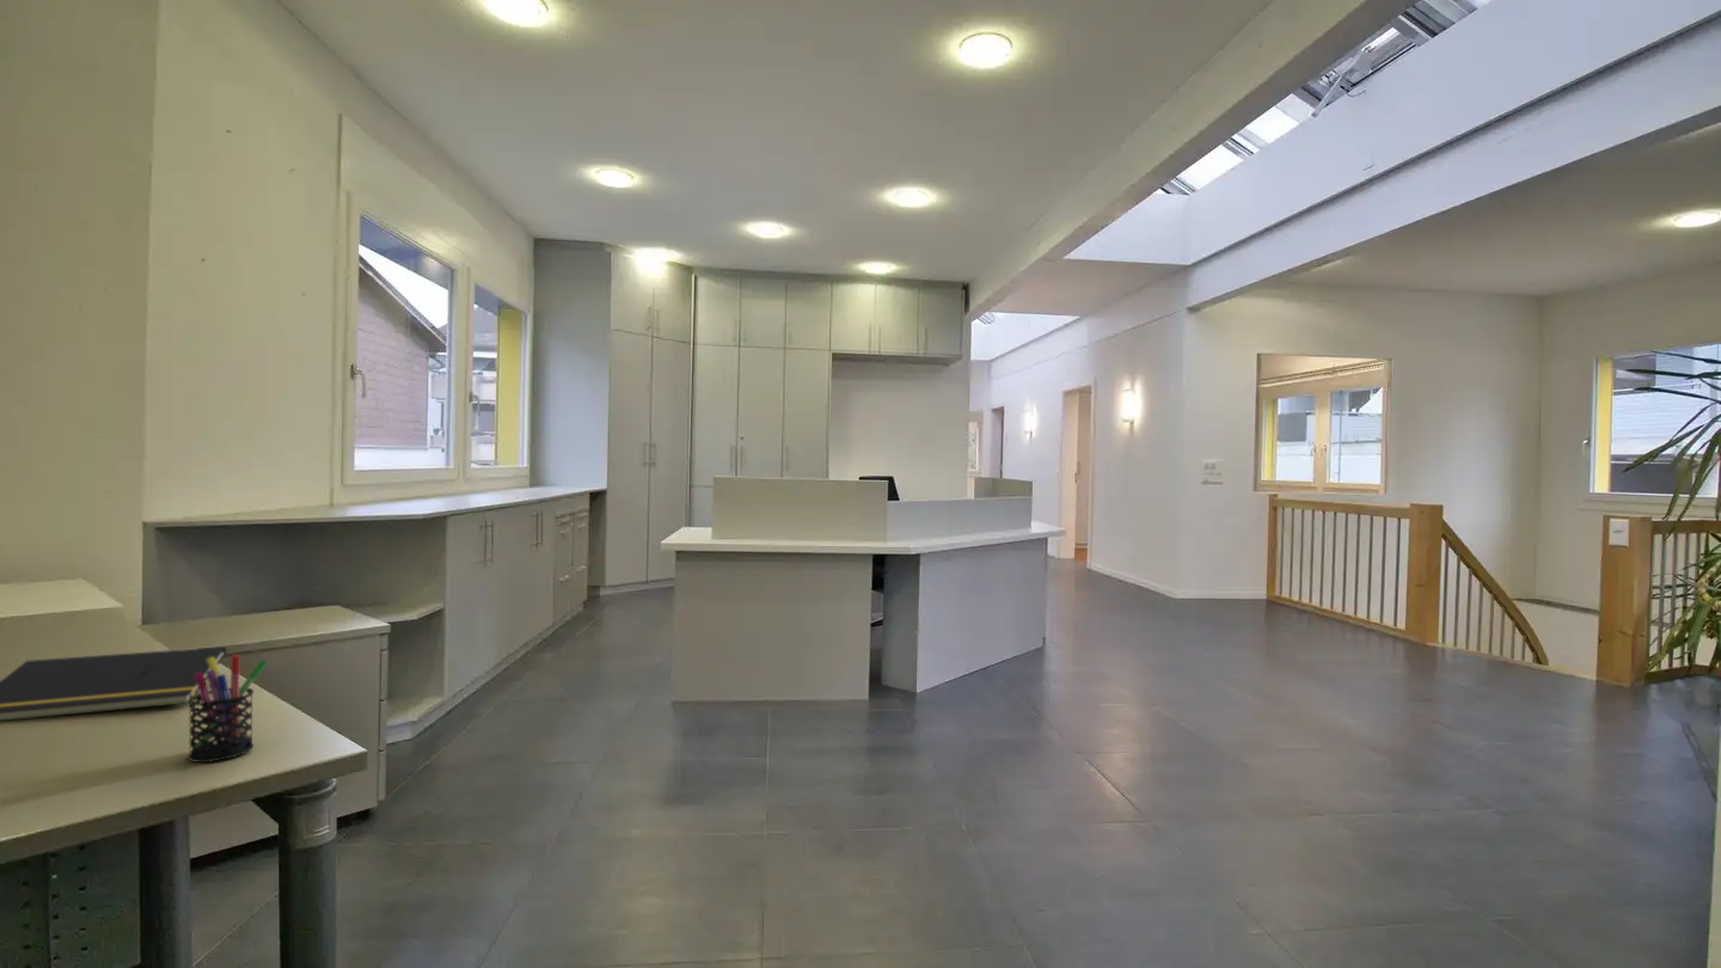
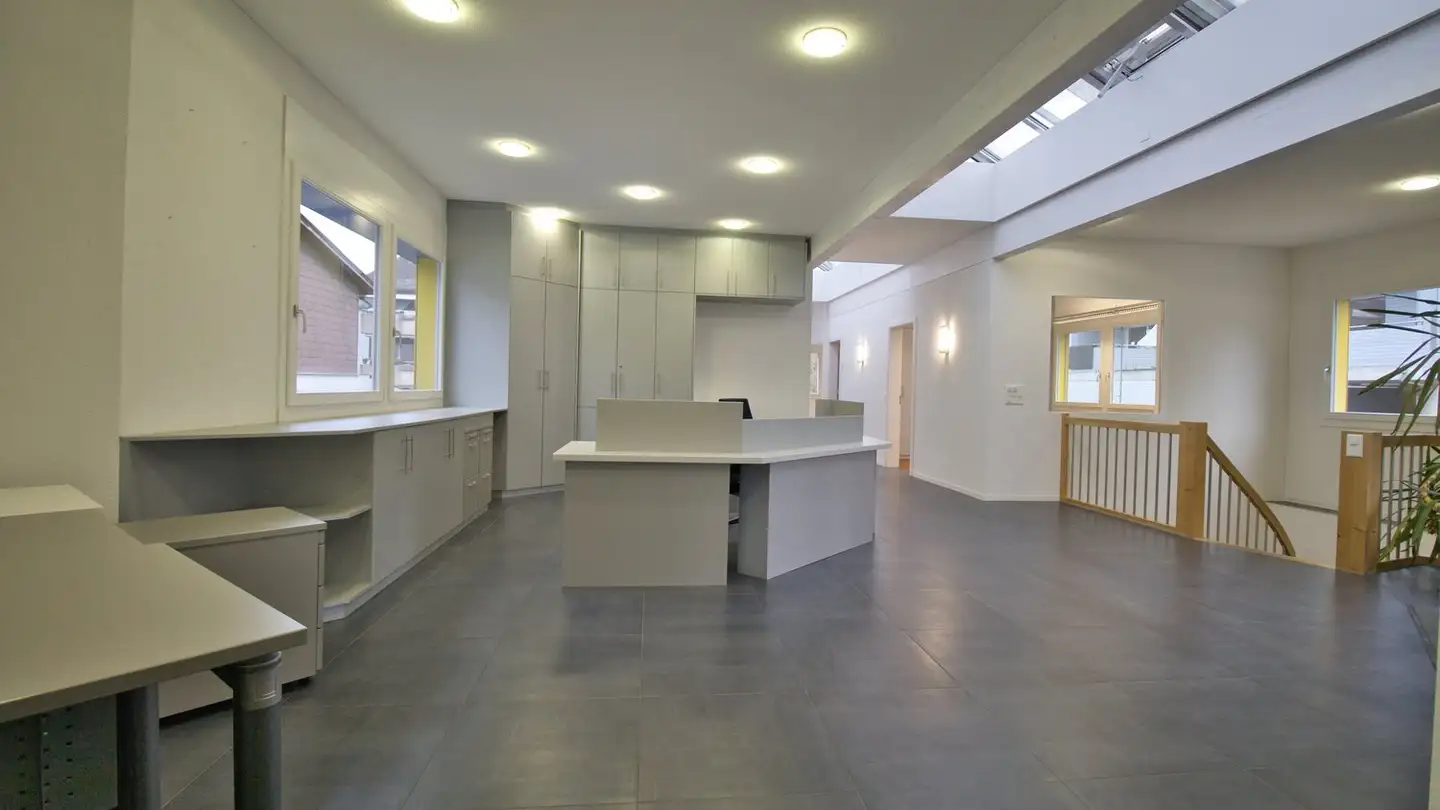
- notepad (106, 681)
- pen holder (229, 700)
